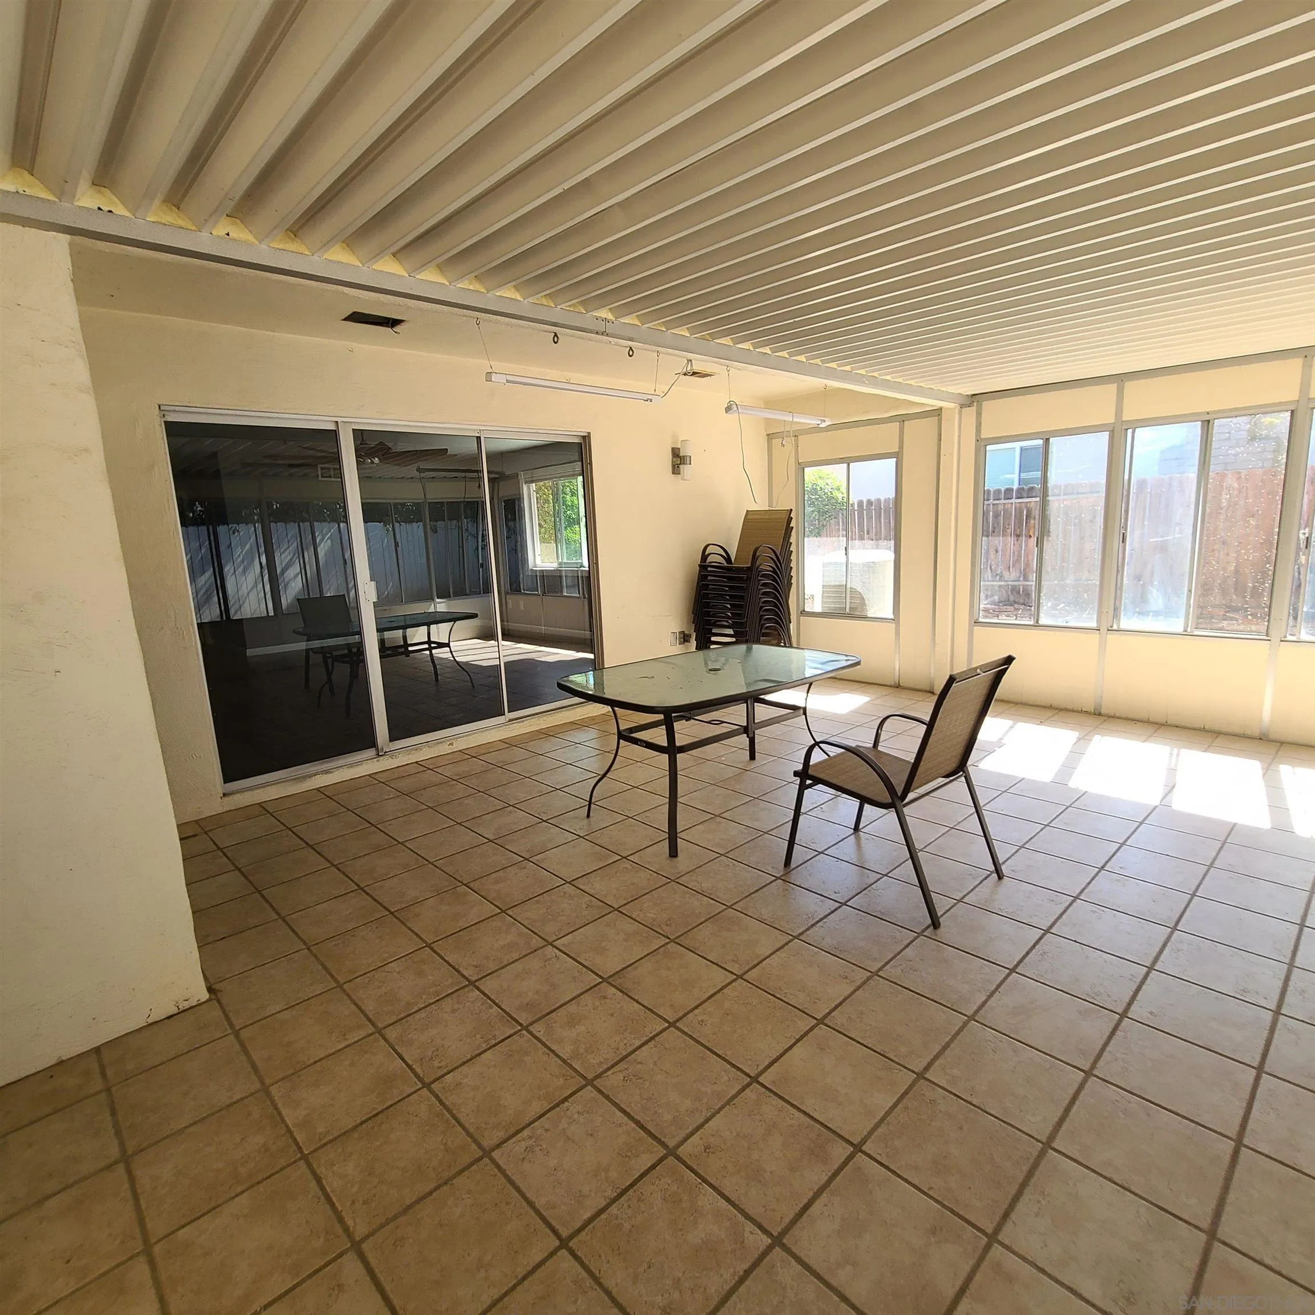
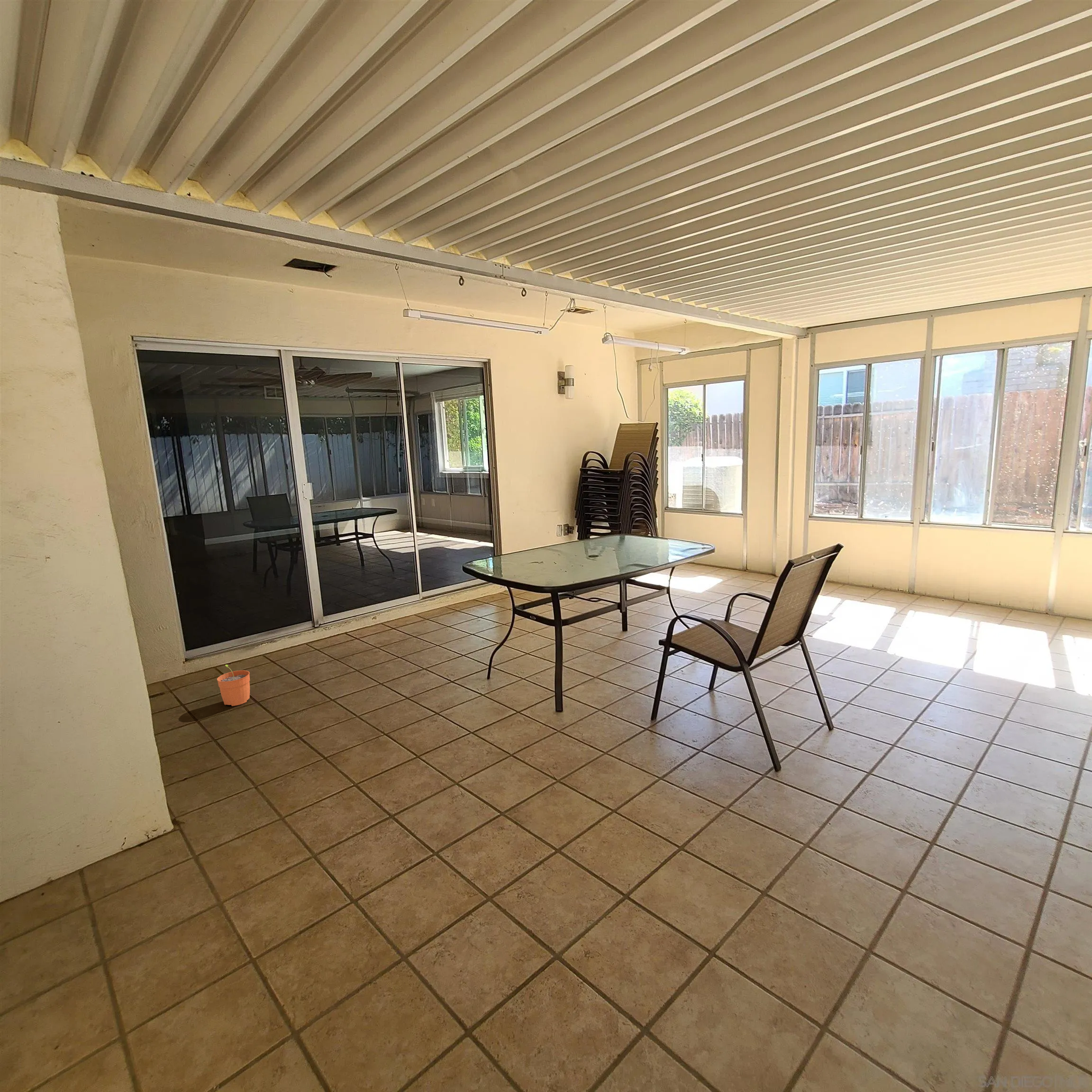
+ plant pot (234, 682)
